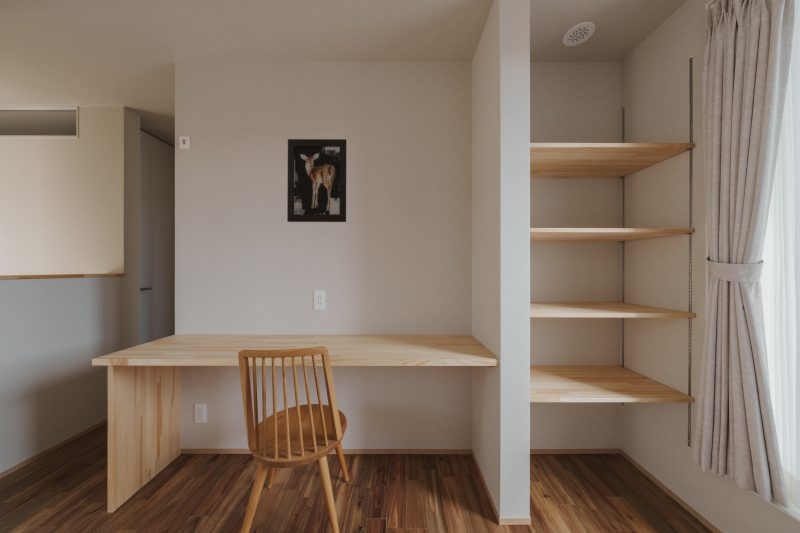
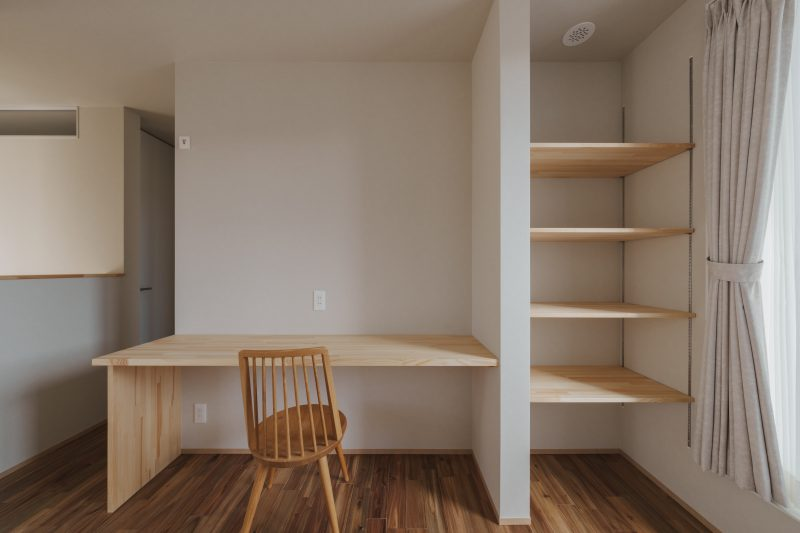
- wall art (317, 180)
